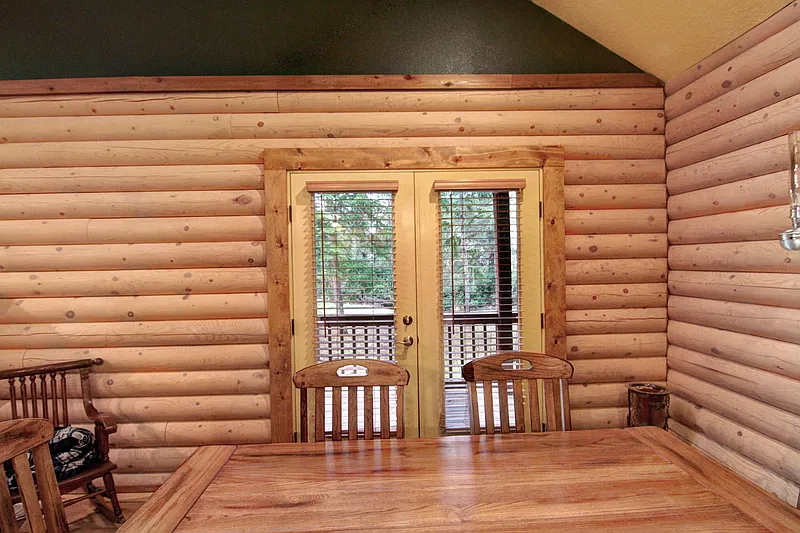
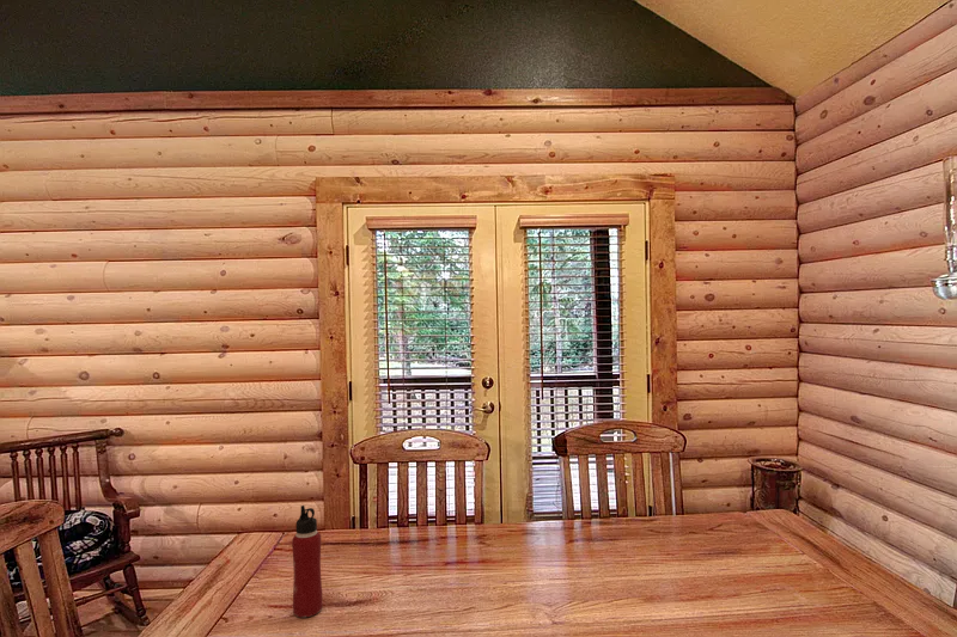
+ water bottle (306, 558)
